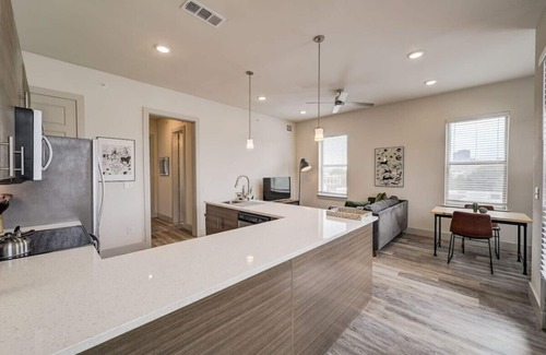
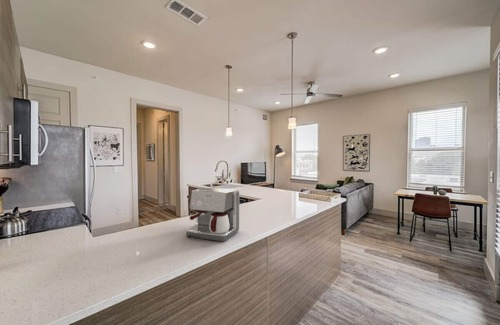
+ coffee maker (213, 211)
